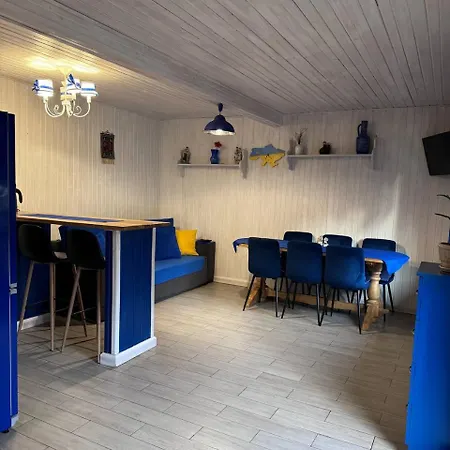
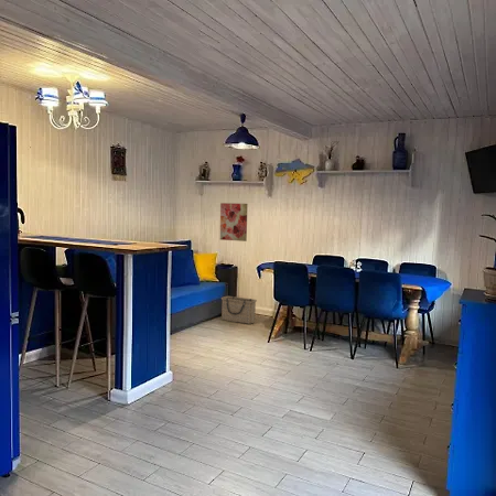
+ basket (238, 310)
+ wall art (233, 222)
